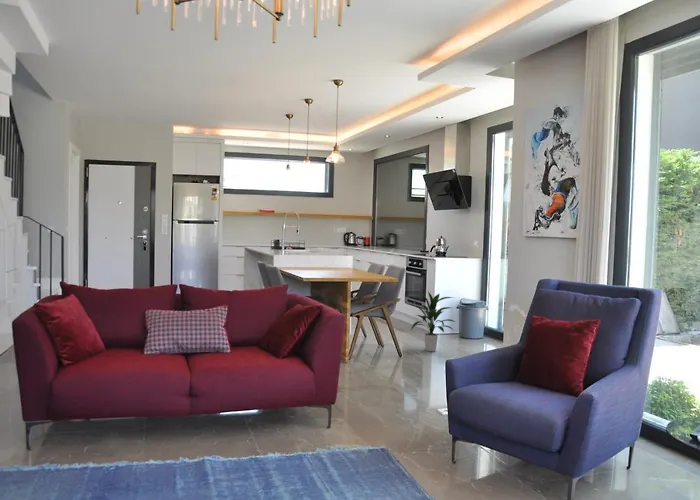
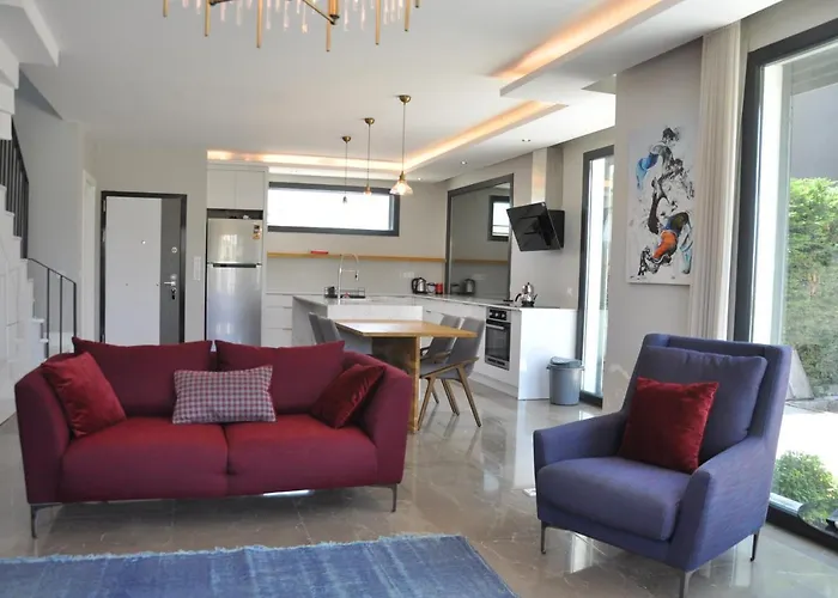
- indoor plant (432, 320)
